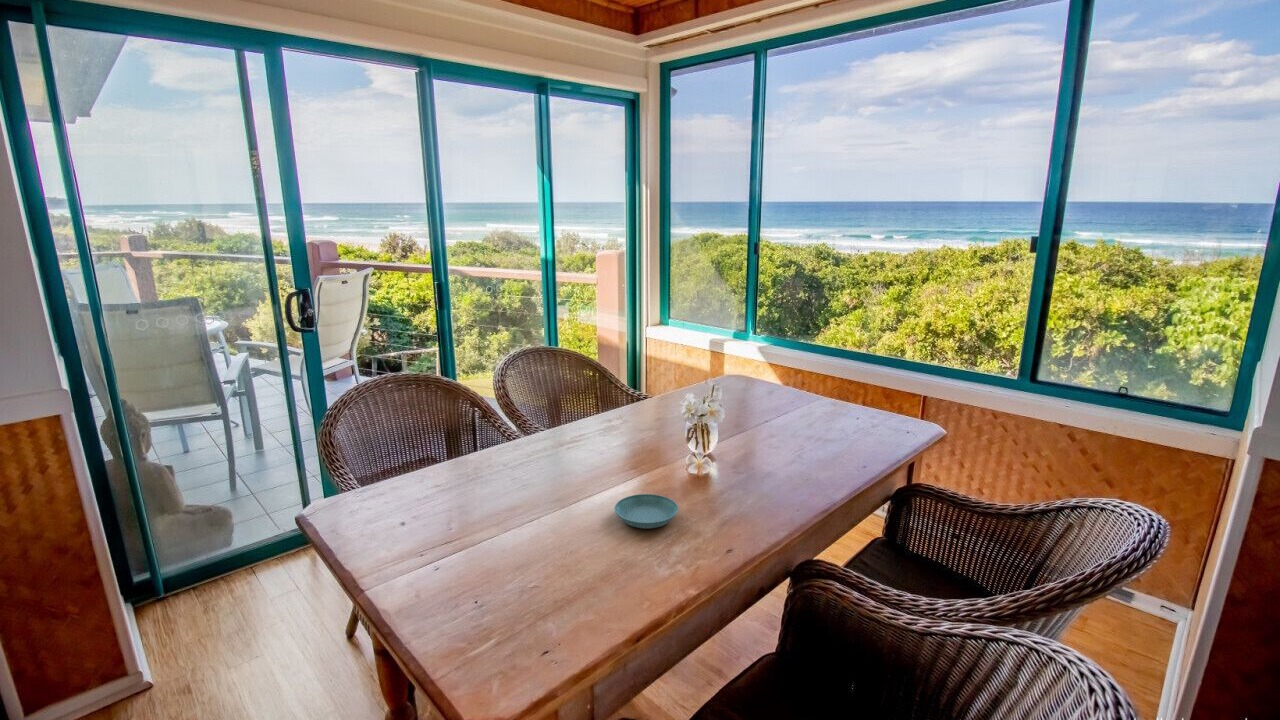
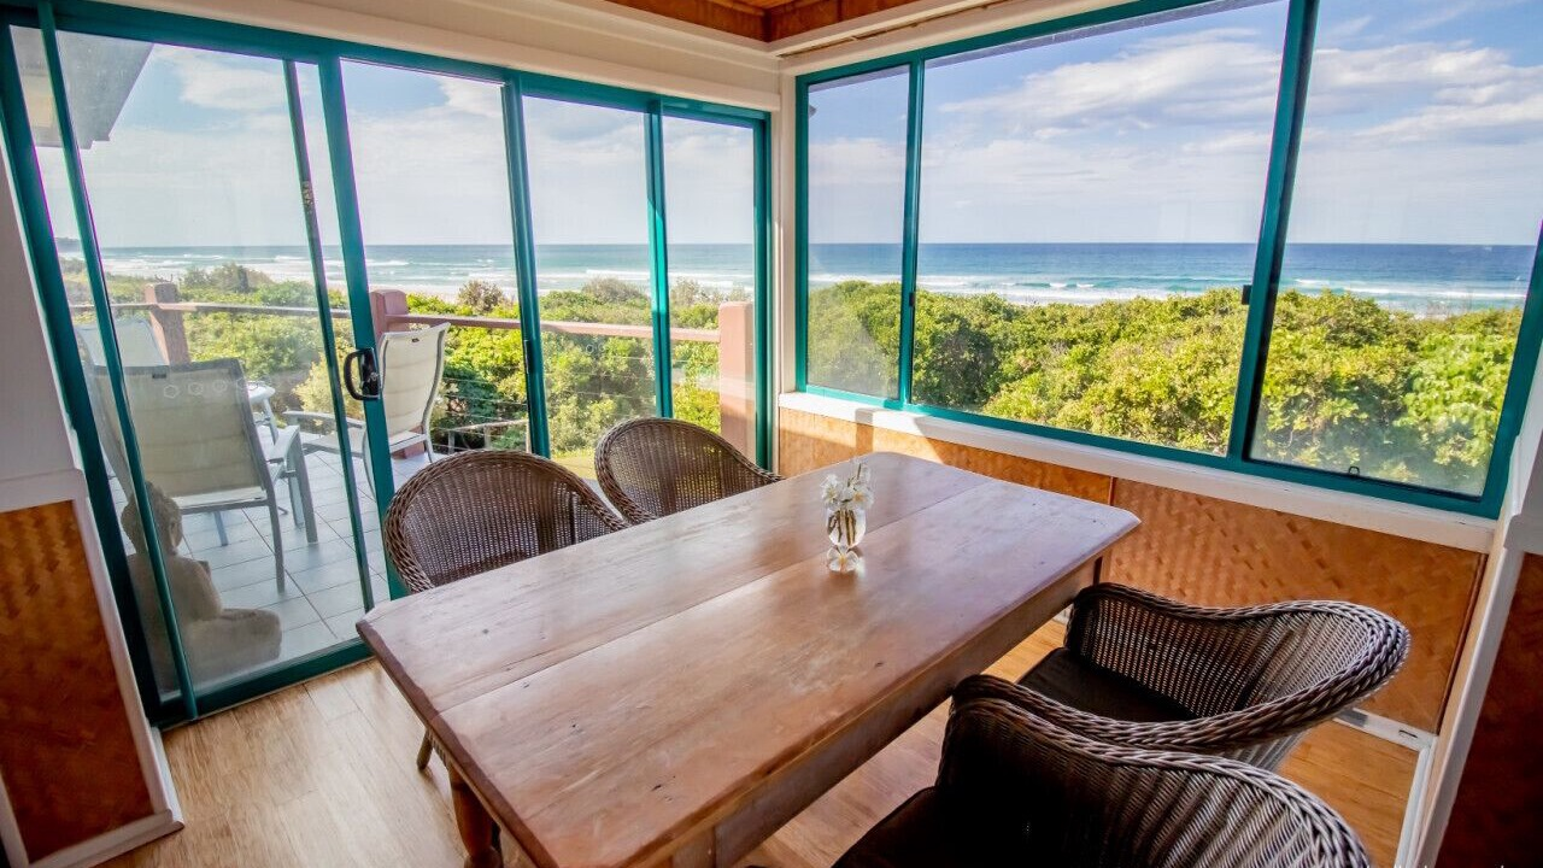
- saucer (646, 512)
